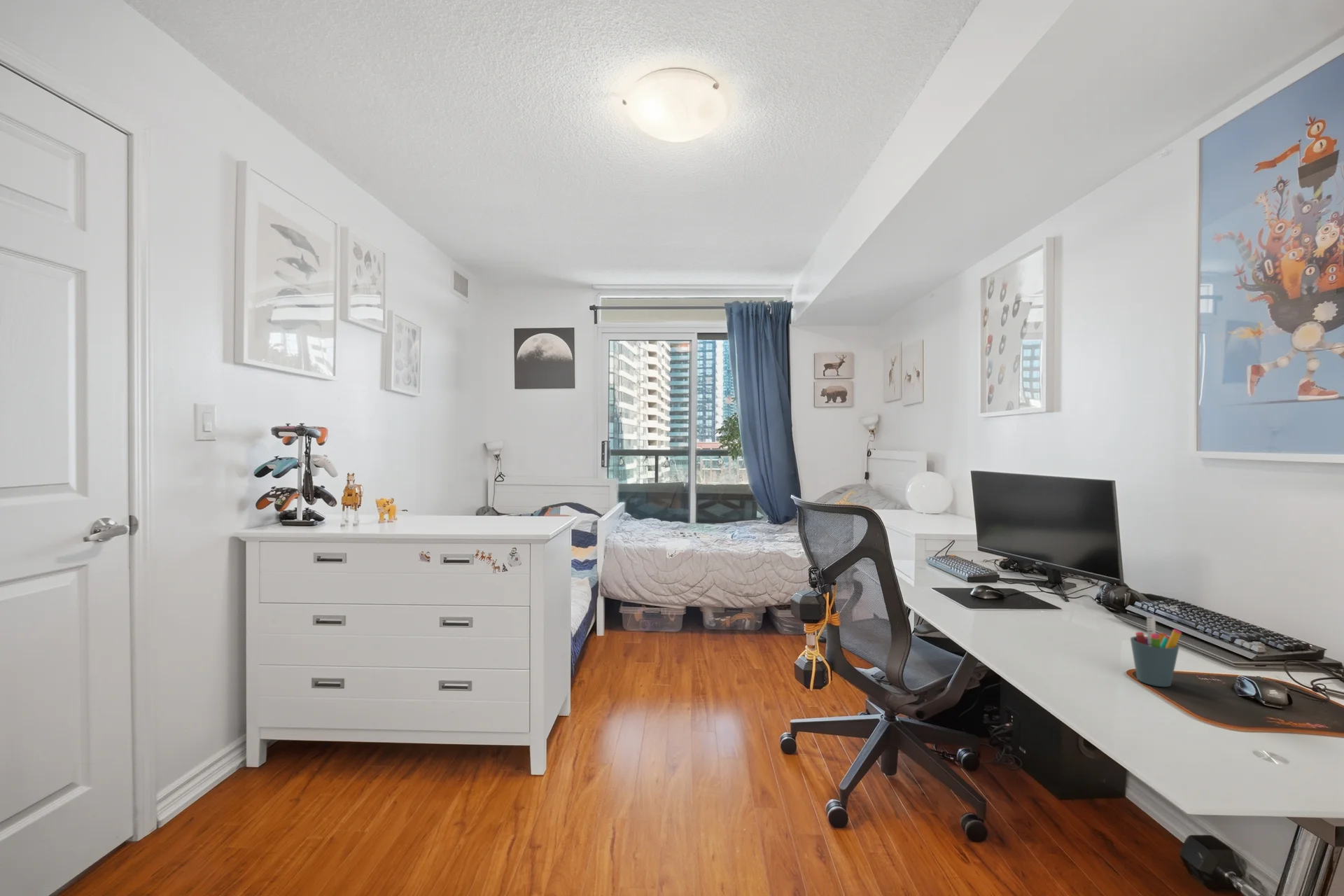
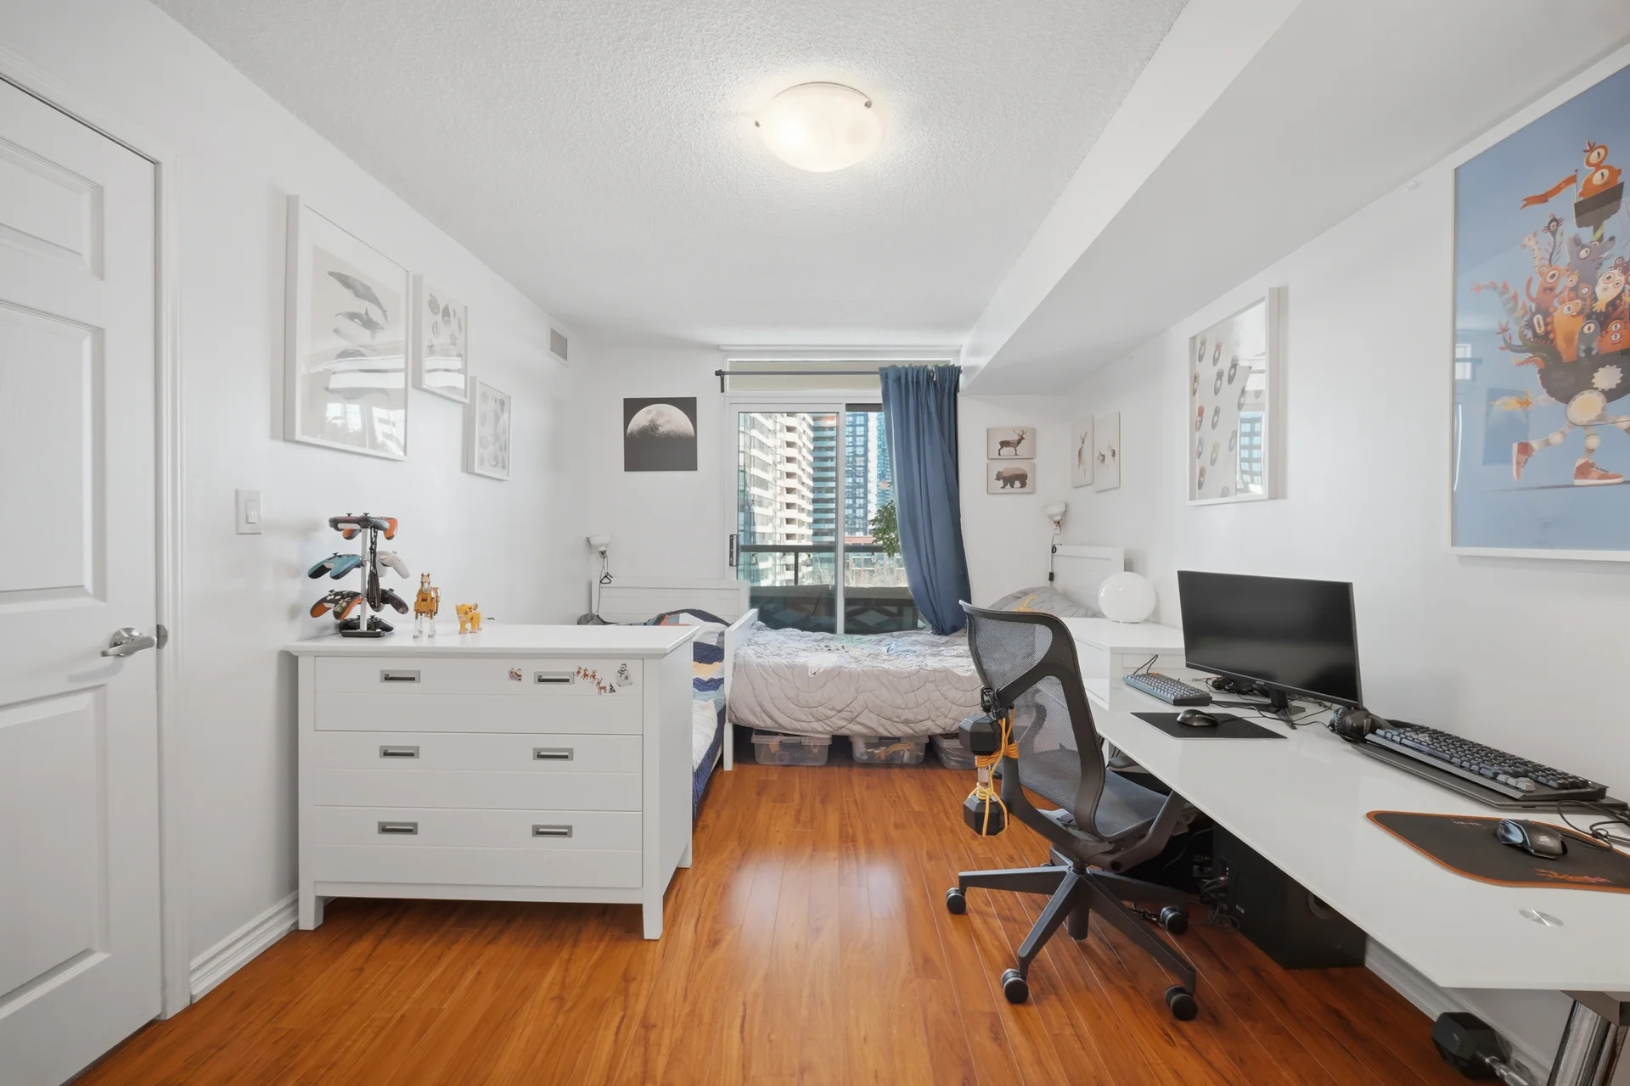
- pen holder (1155, 651)
